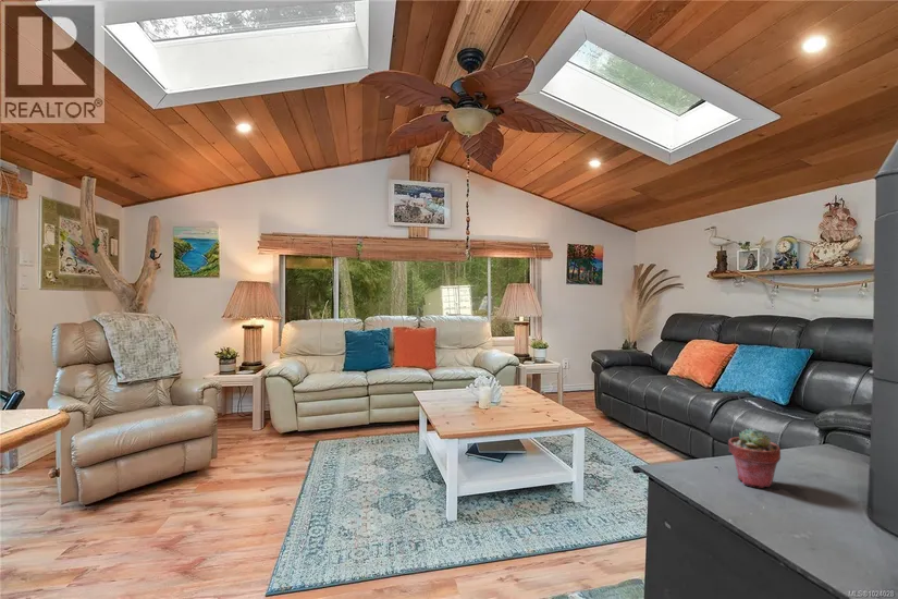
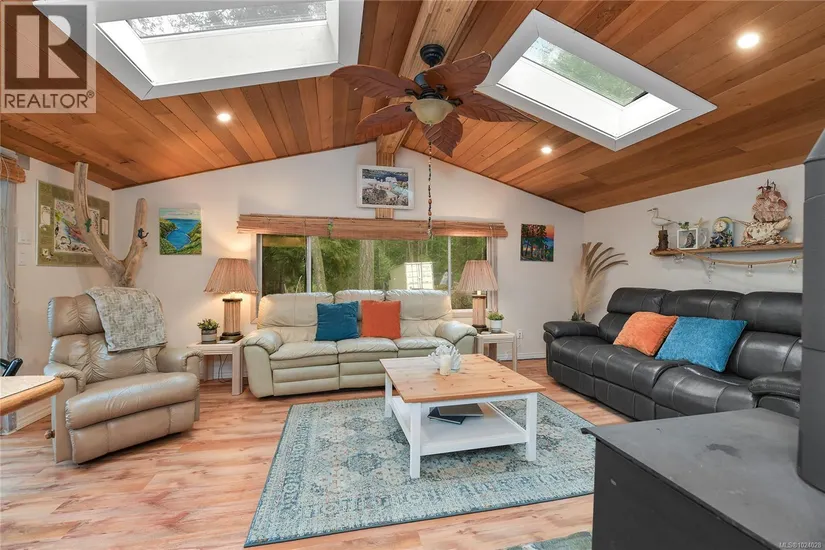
- potted succulent (753, 454)
